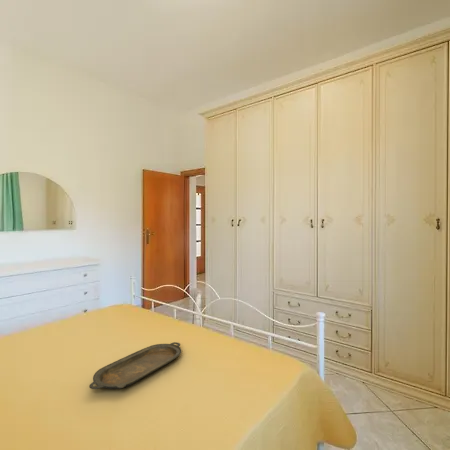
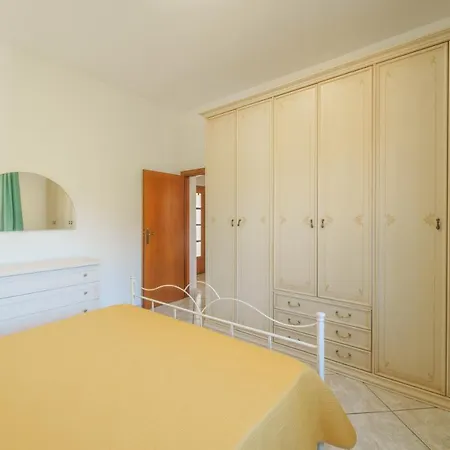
- serving tray (141, 364)
